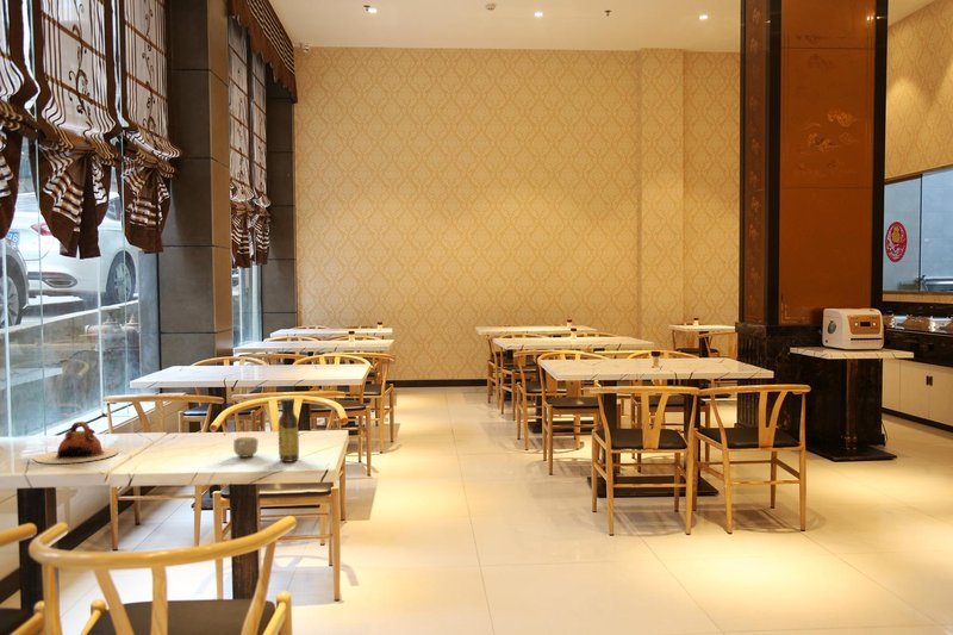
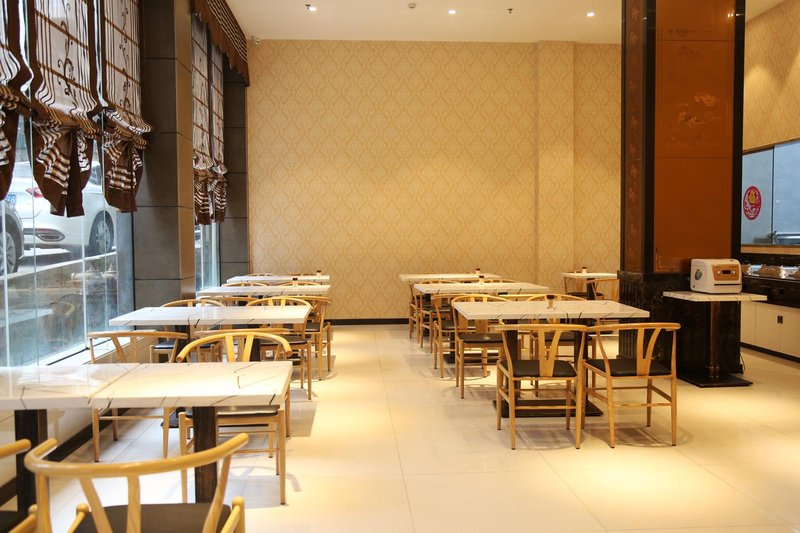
- sauce bottle (288, 429)
- teapot (76, 438)
- cup (244, 448)
